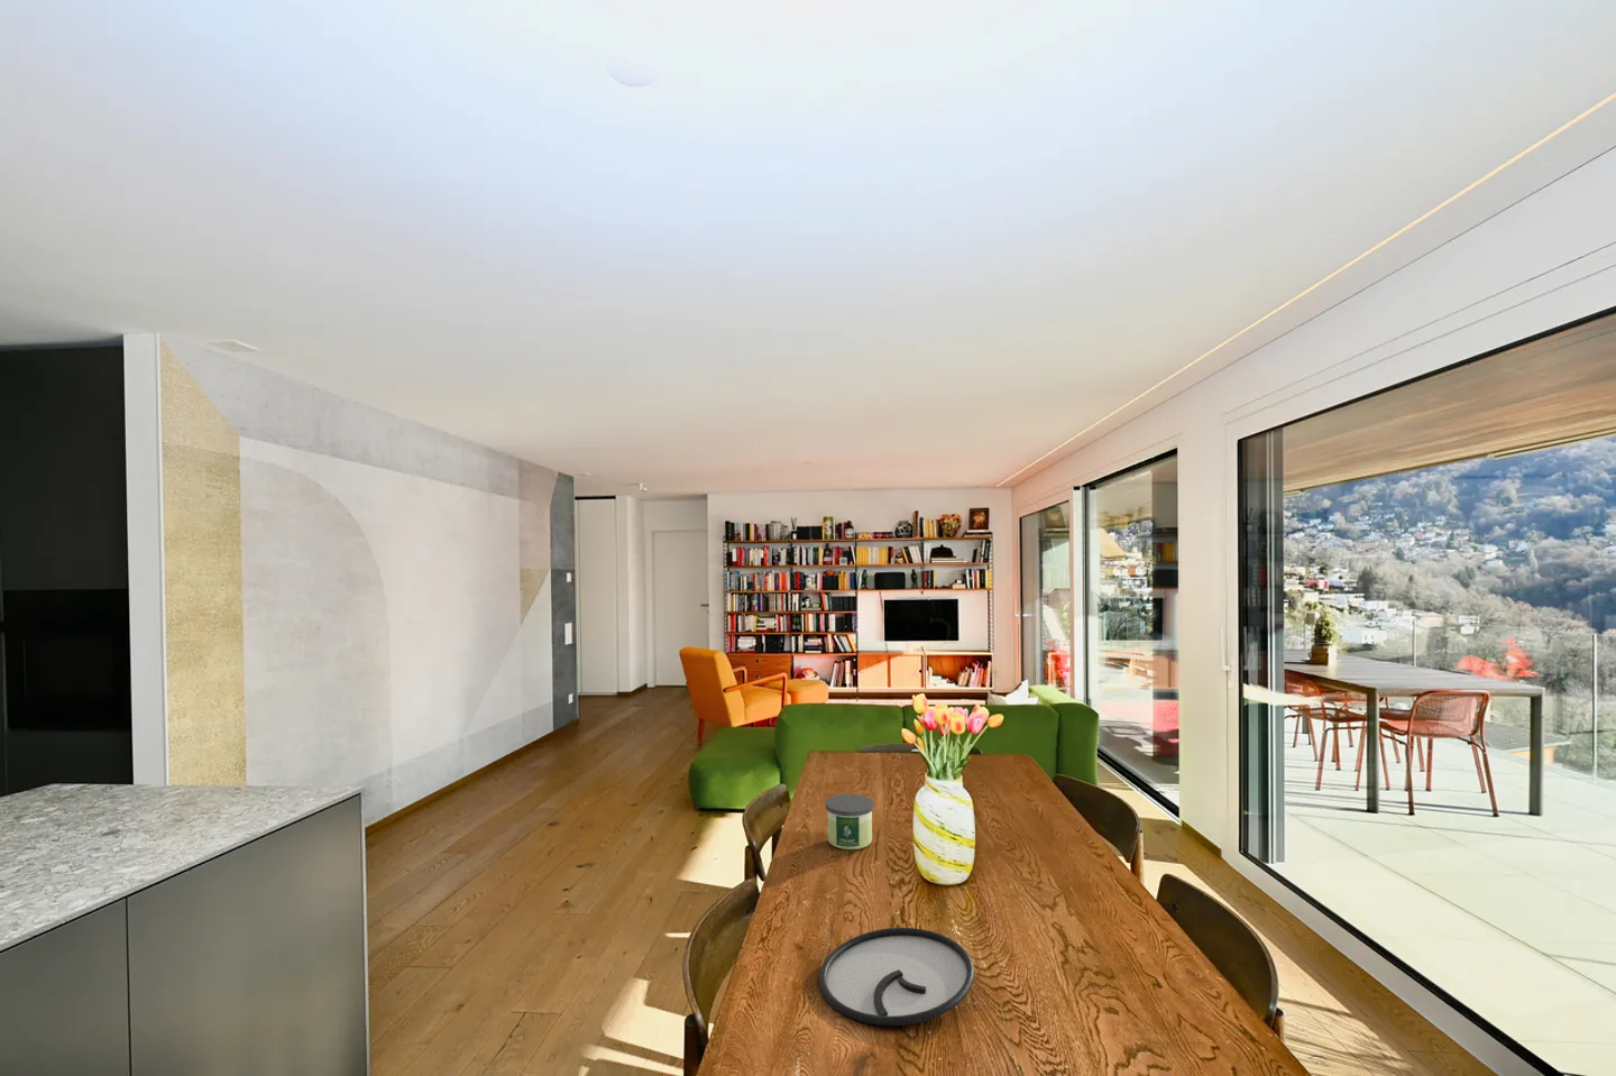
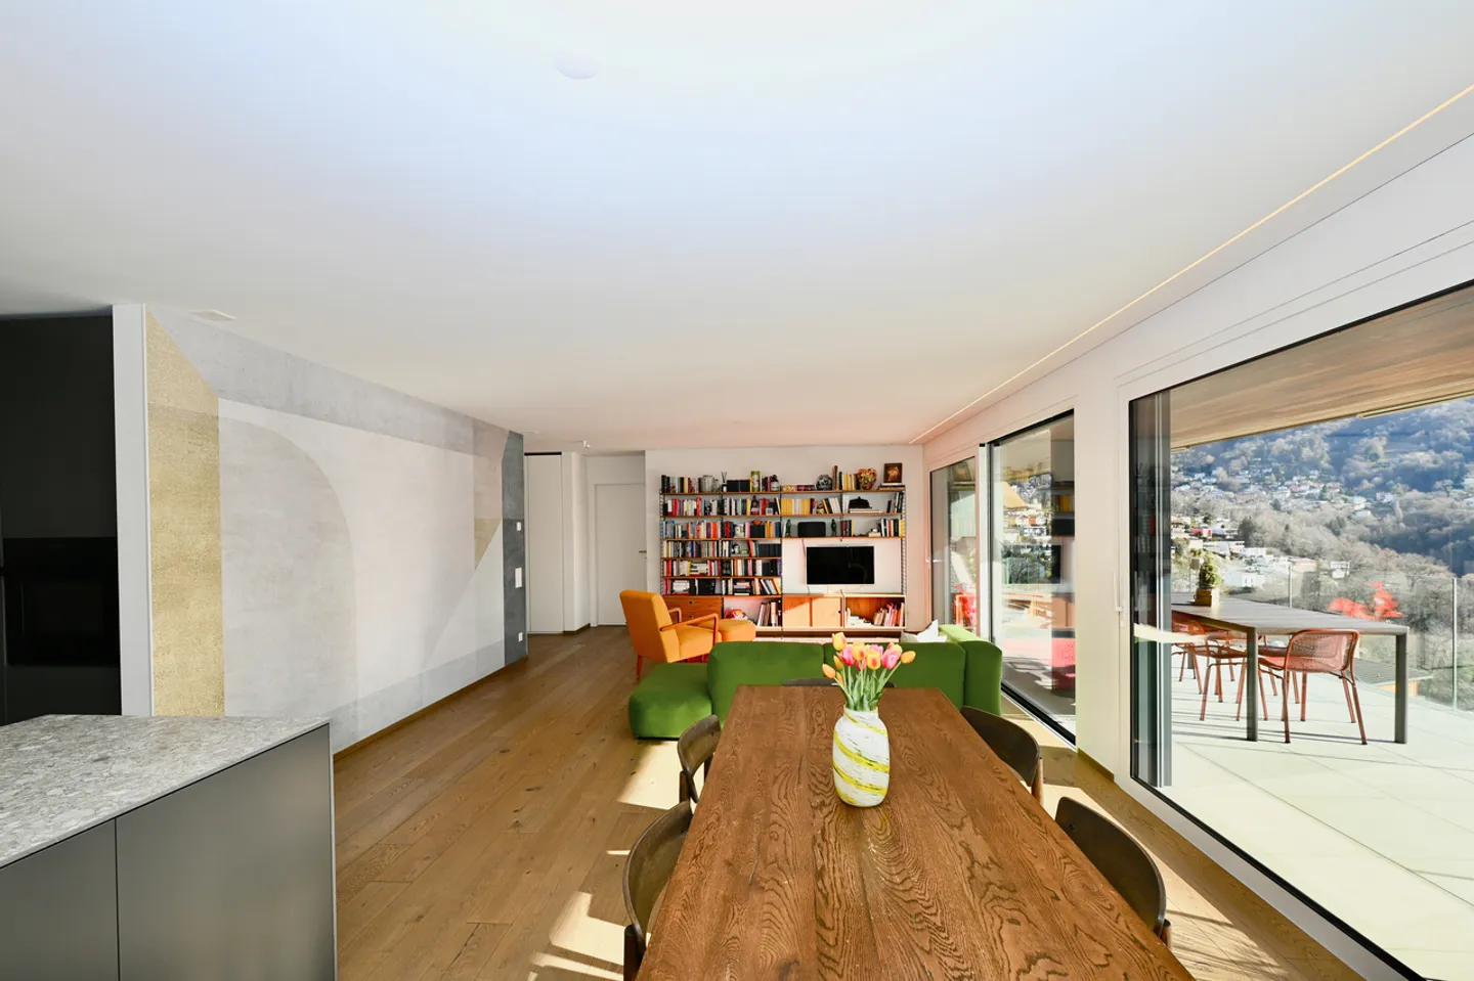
- candle (850, 821)
- plate (896, 972)
